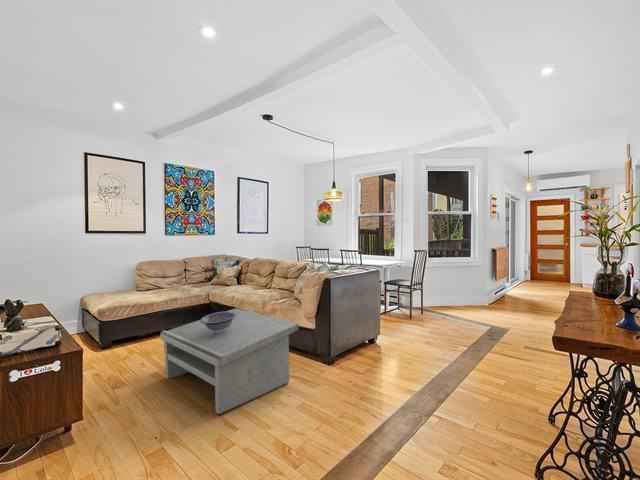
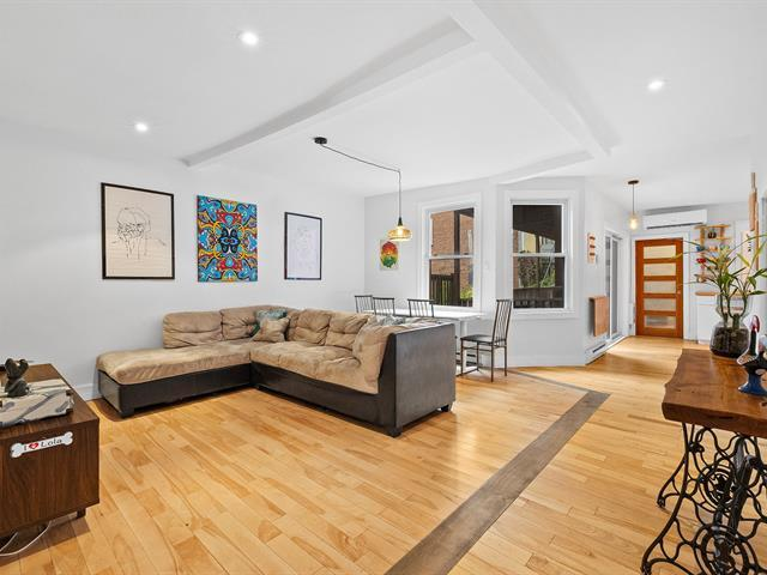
- decorative bowl (219, 322)
- coffee table (229, 351)
